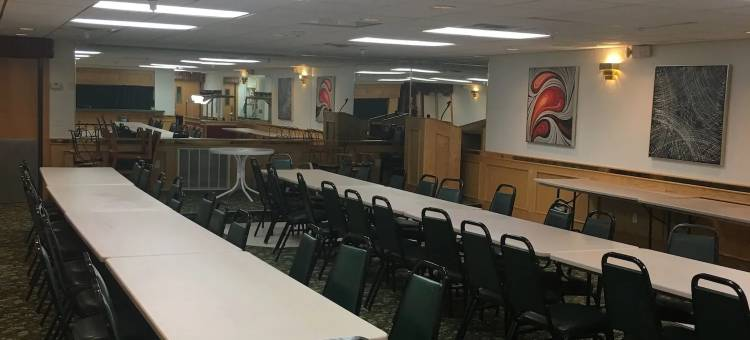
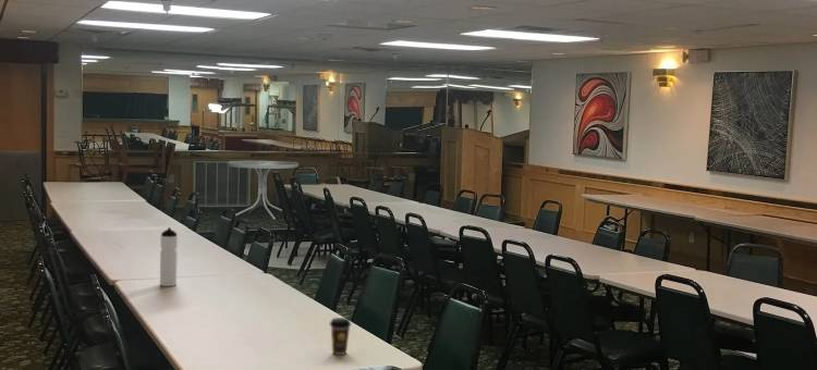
+ coffee cup (340, 336)
+ water bottle (168, 256)
